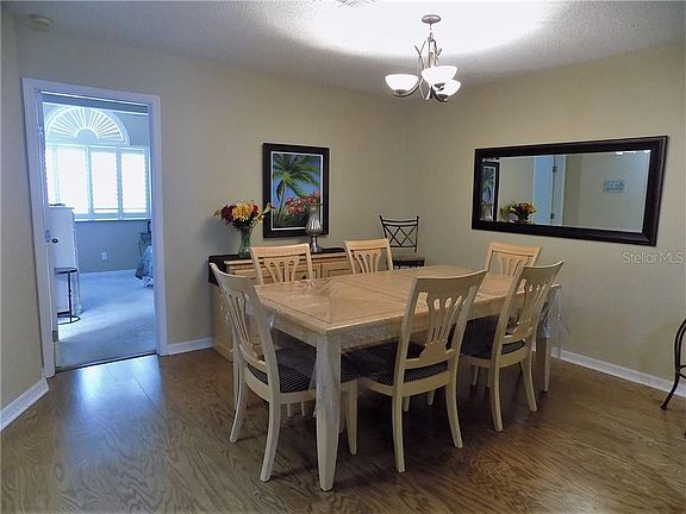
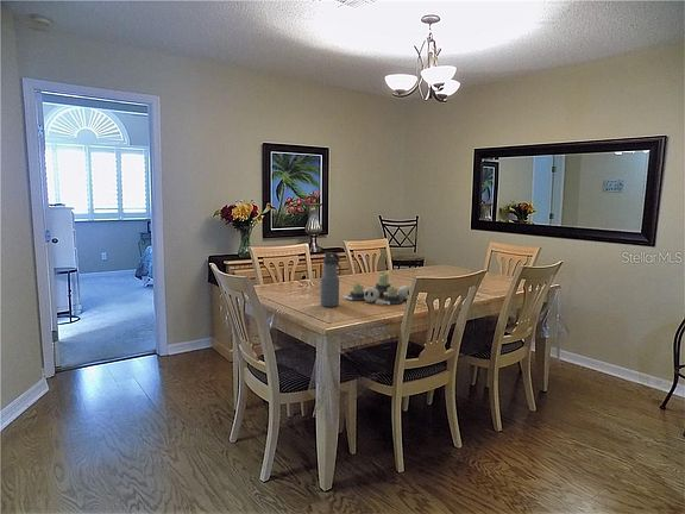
+ water bottle (329, 278)
+ candle holder (382, 287)
